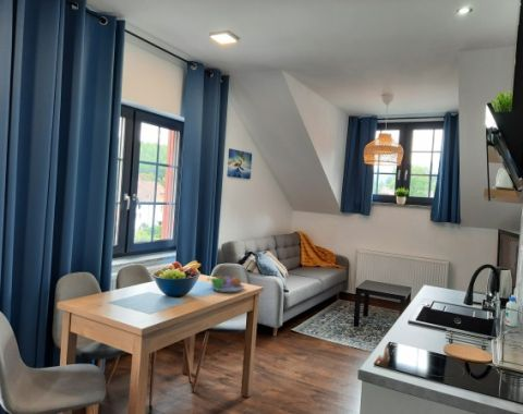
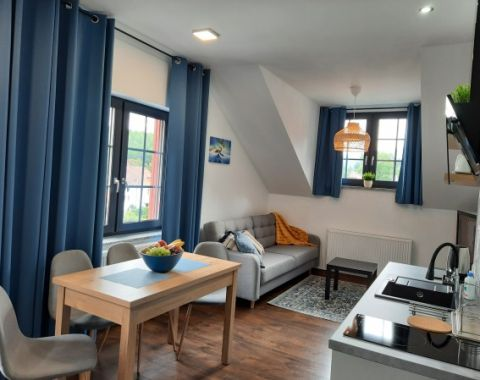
- fruit bowl (226, 282)
